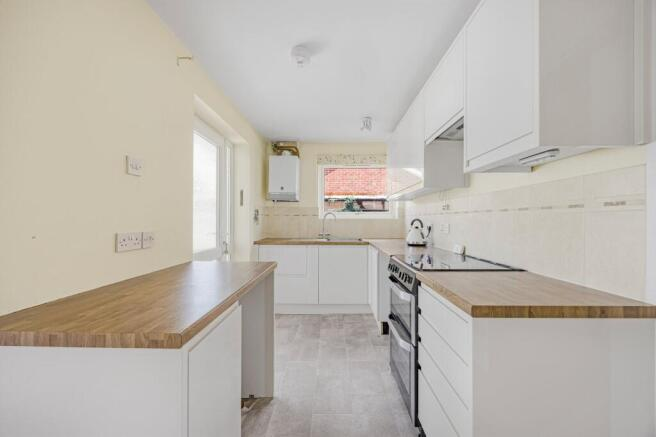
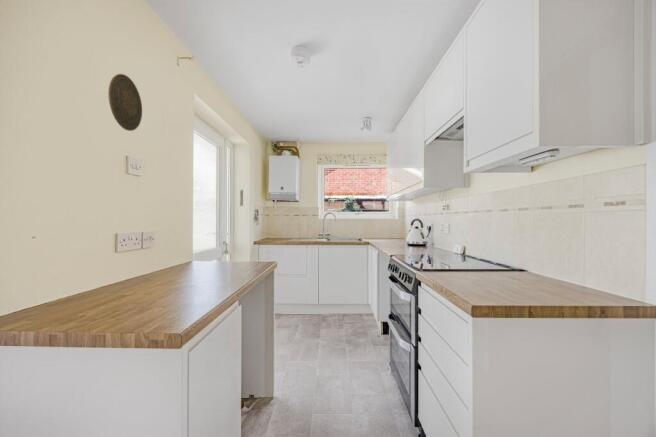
+ decorative plate (128, 103)
